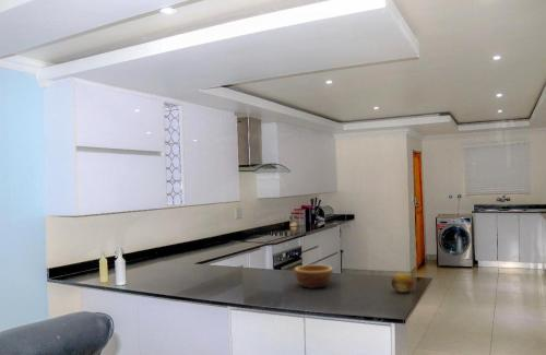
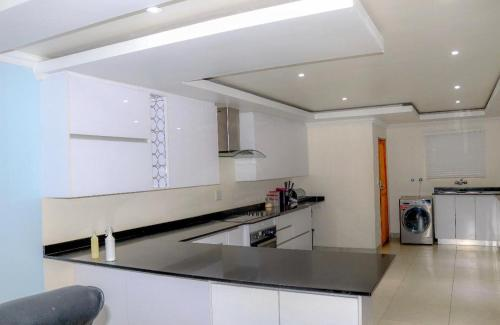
- fruit (402, 282)
- bowl (313, 276)
